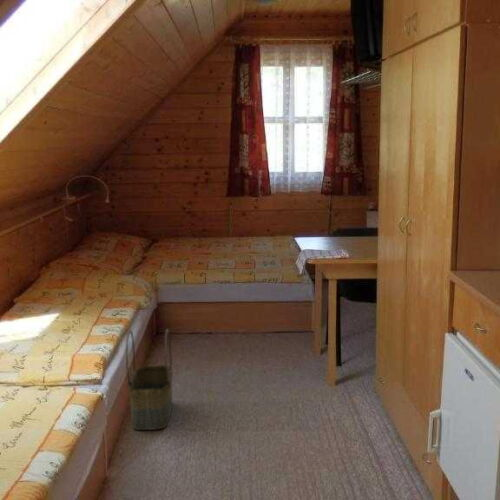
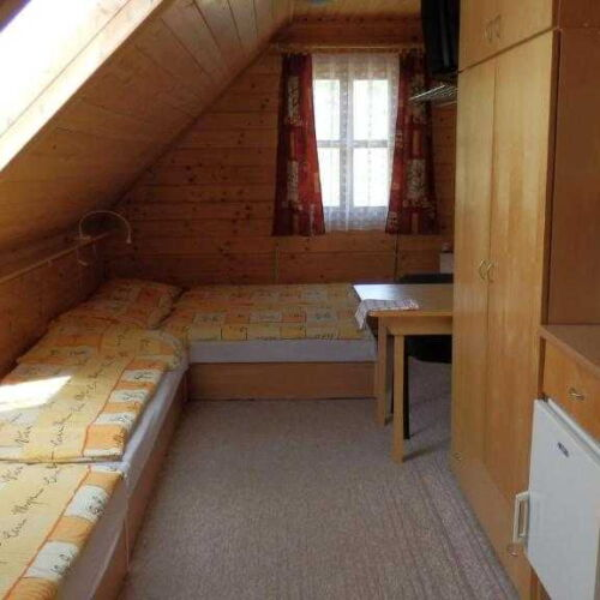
- basket (150, 373)
